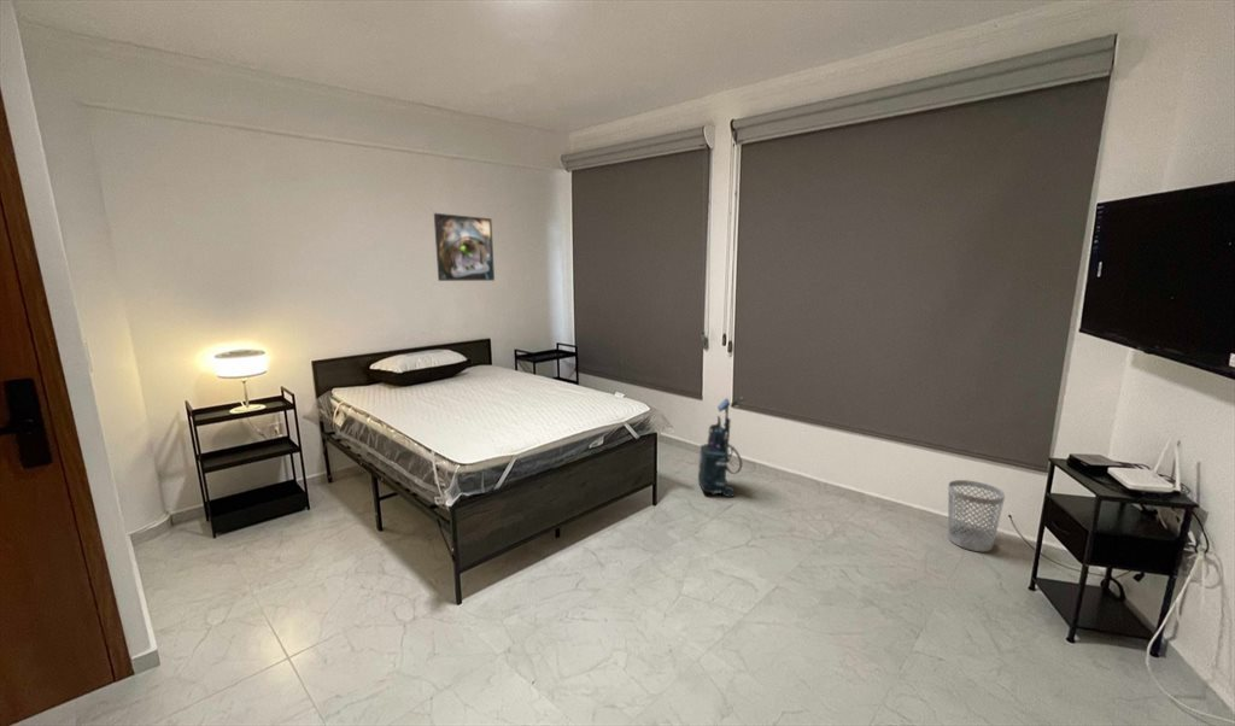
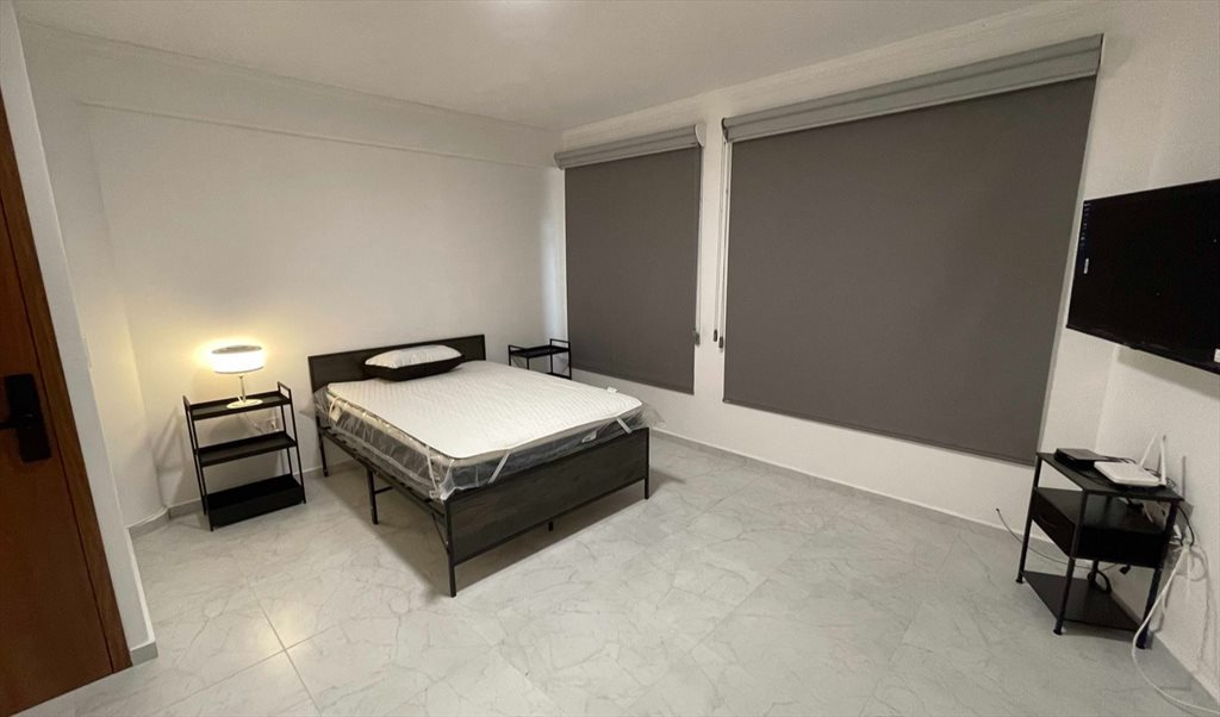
- wastebasket (972, 515)
- vacuum cleaner (720, 443)
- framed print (466, 248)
